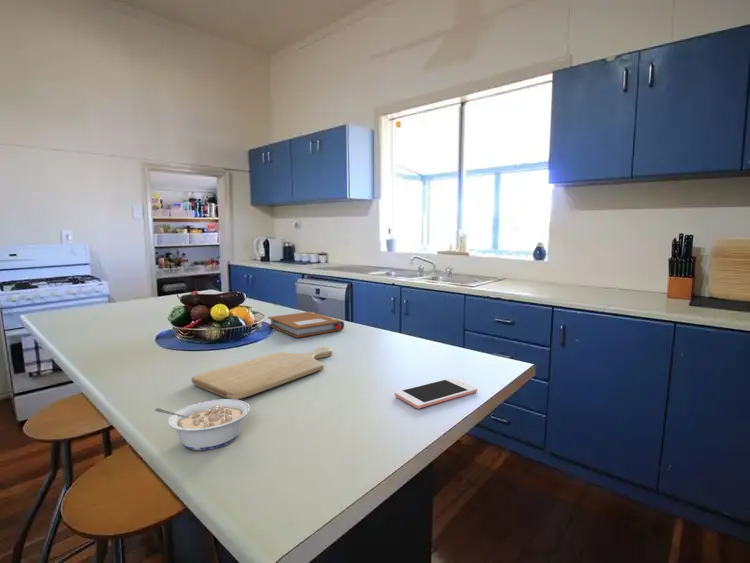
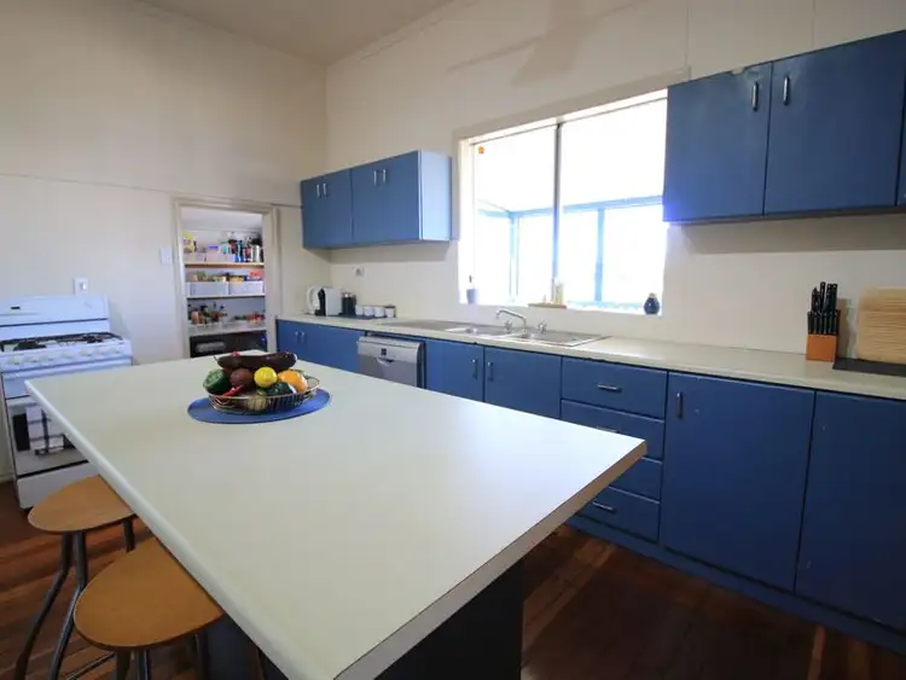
- cell phone (436, 391)
- notebook (306, 323)
- chopping board (278, 366)
- legume (207, 424)
